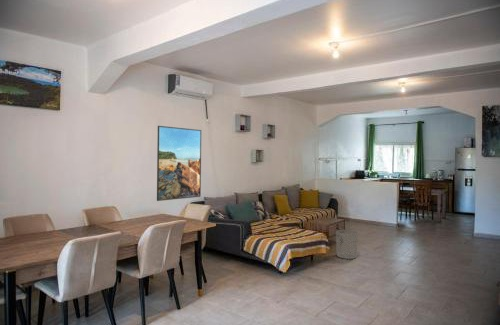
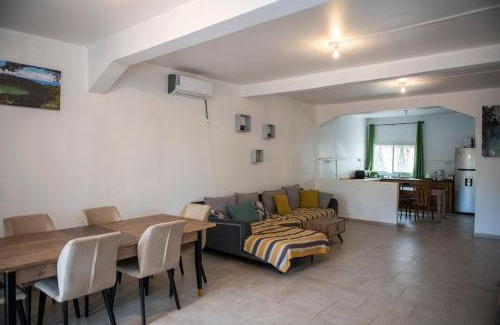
- waste bin (346, 244)
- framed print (180, 163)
